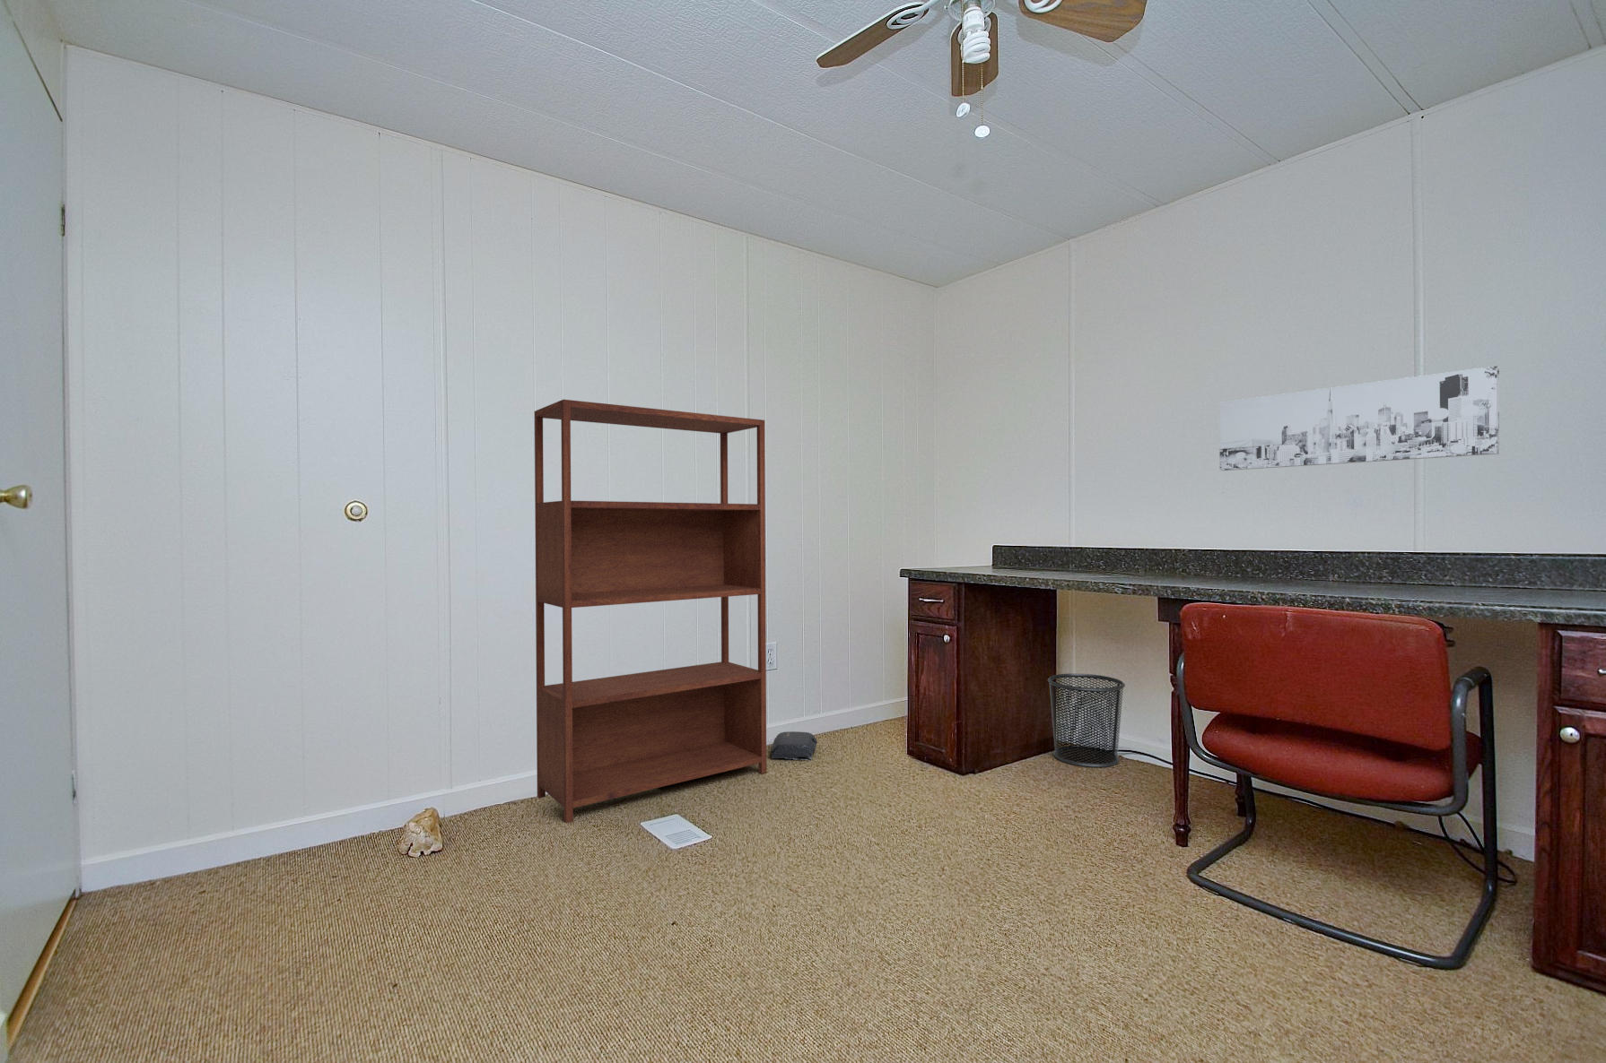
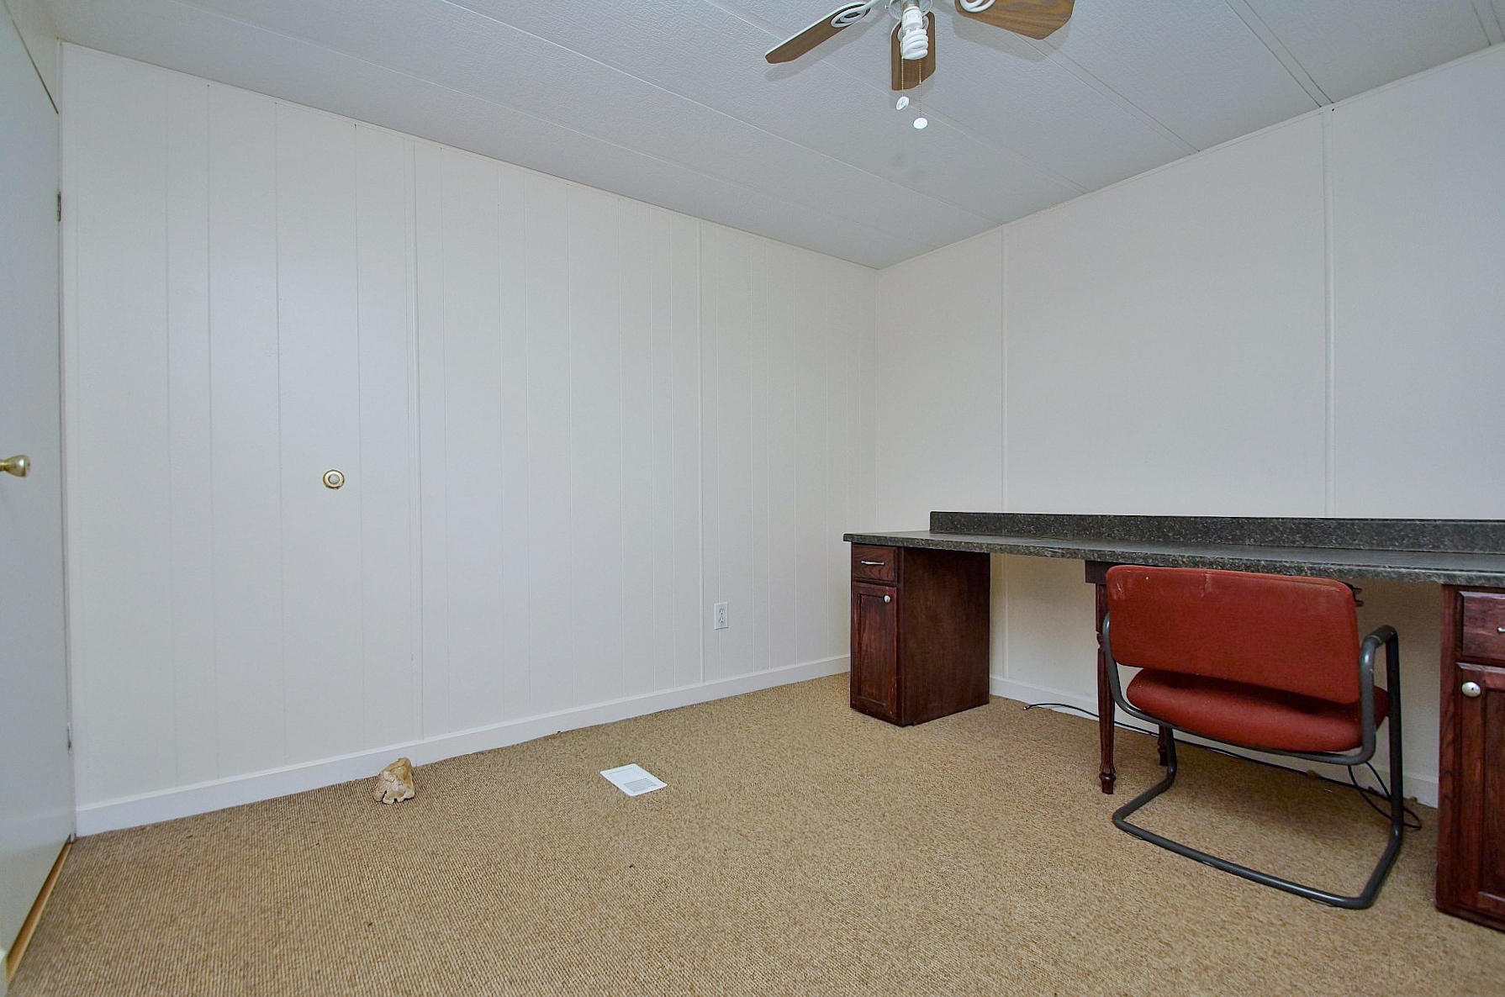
- bag (794, 744)
- waste bin (1086, 719)
- wall art (1342, 425)
- bookshelf (655, 599)
